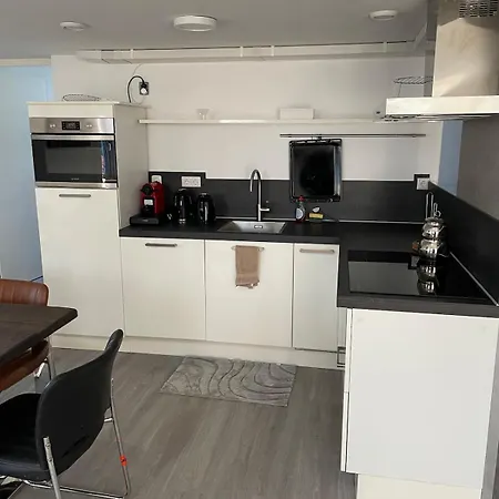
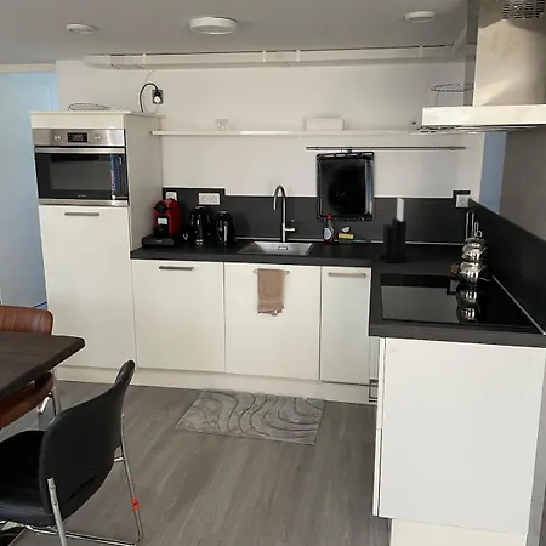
+ knife block (392, 229)
